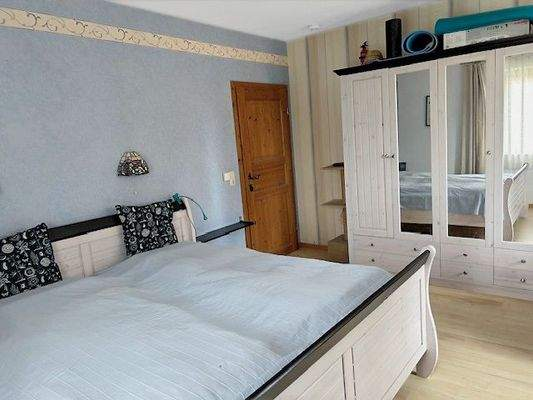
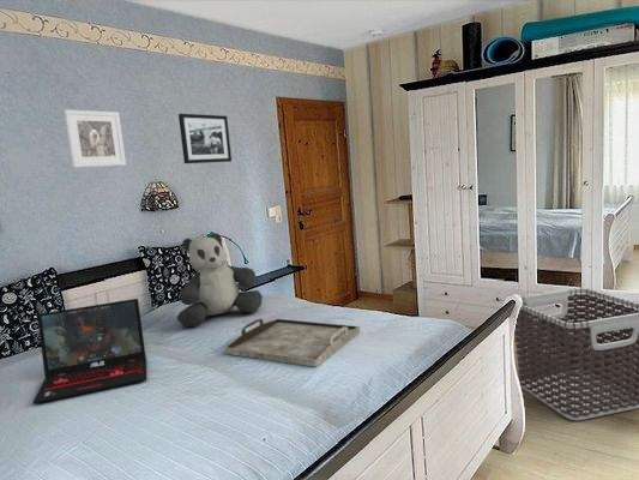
+ serving tray (294, 334)
+ clothes hamper (578, 349)
+ teddy bear (215, 276)
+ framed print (96, 138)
+ picture frame (206, 138)
+ laptop (90, 347)
